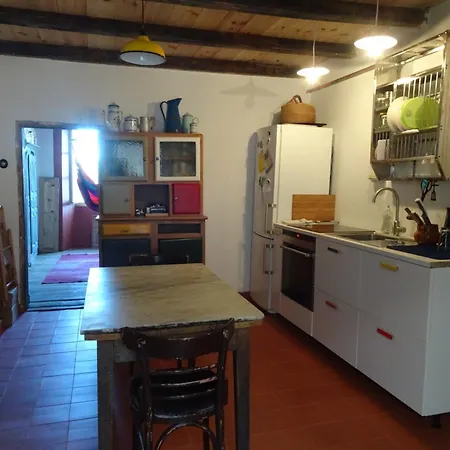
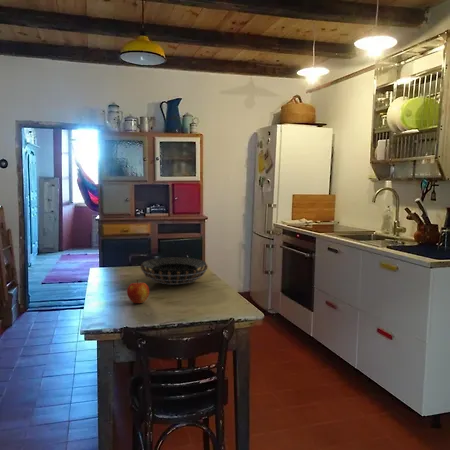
+ decorative bowl (174, 272)
+ apple (138, 290)
